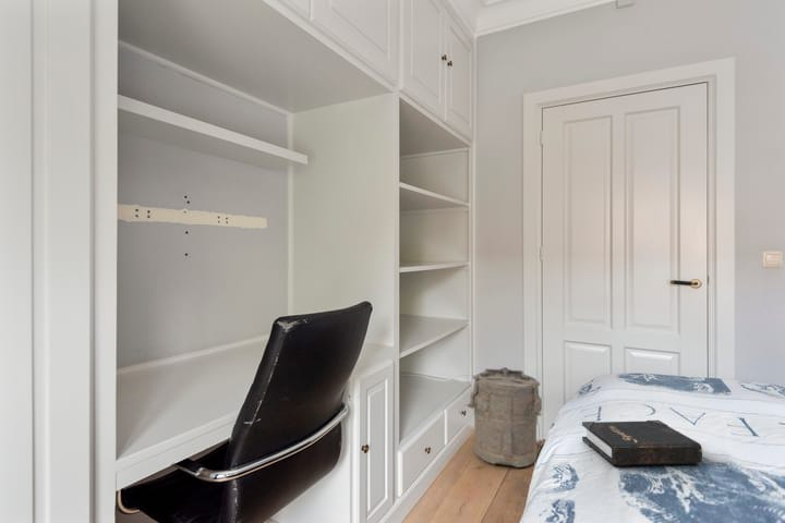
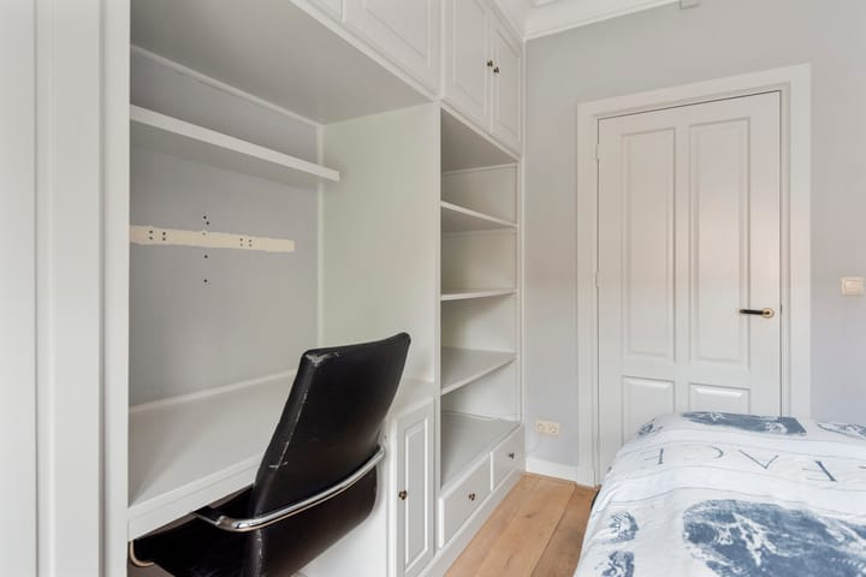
- hardback book (638, 441)
- laundry hamper (507, 412)
